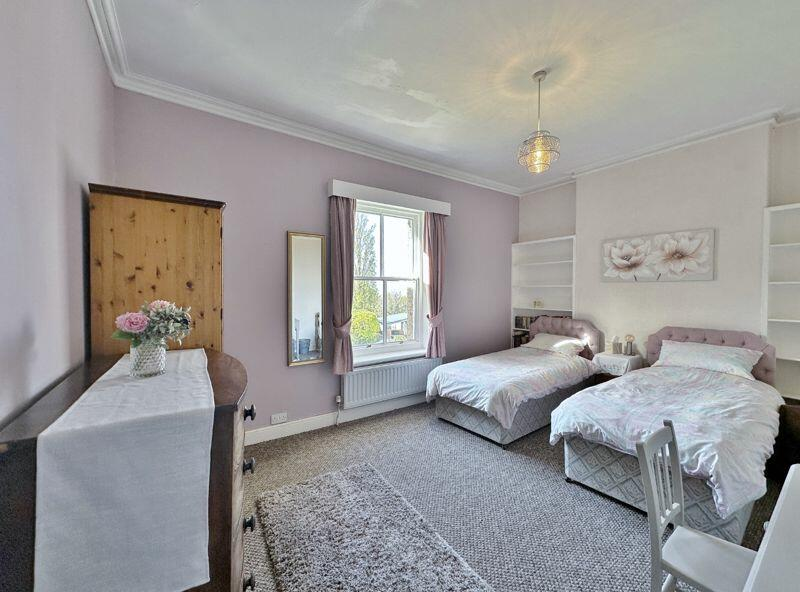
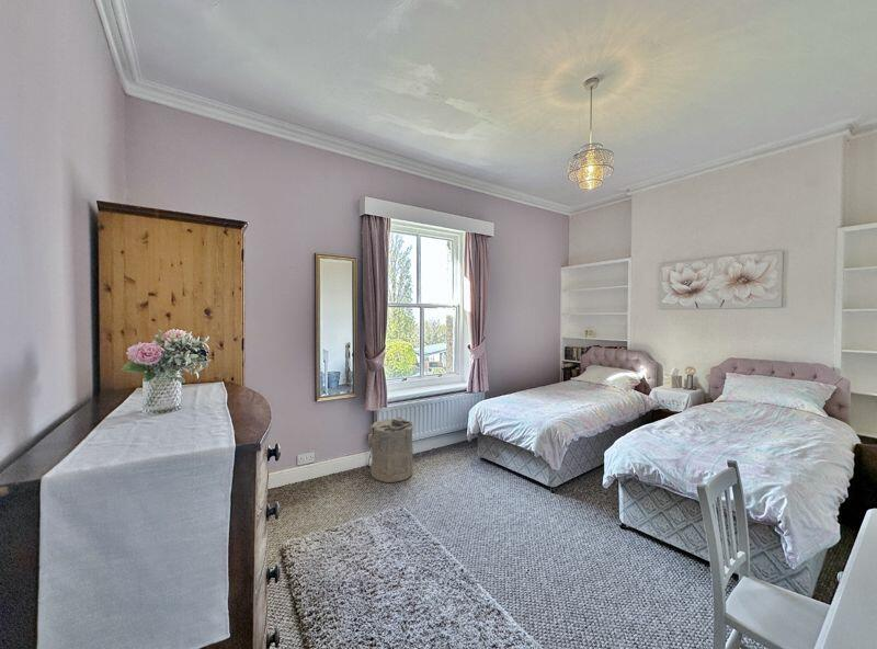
+ laundry hamper (389, 446)
